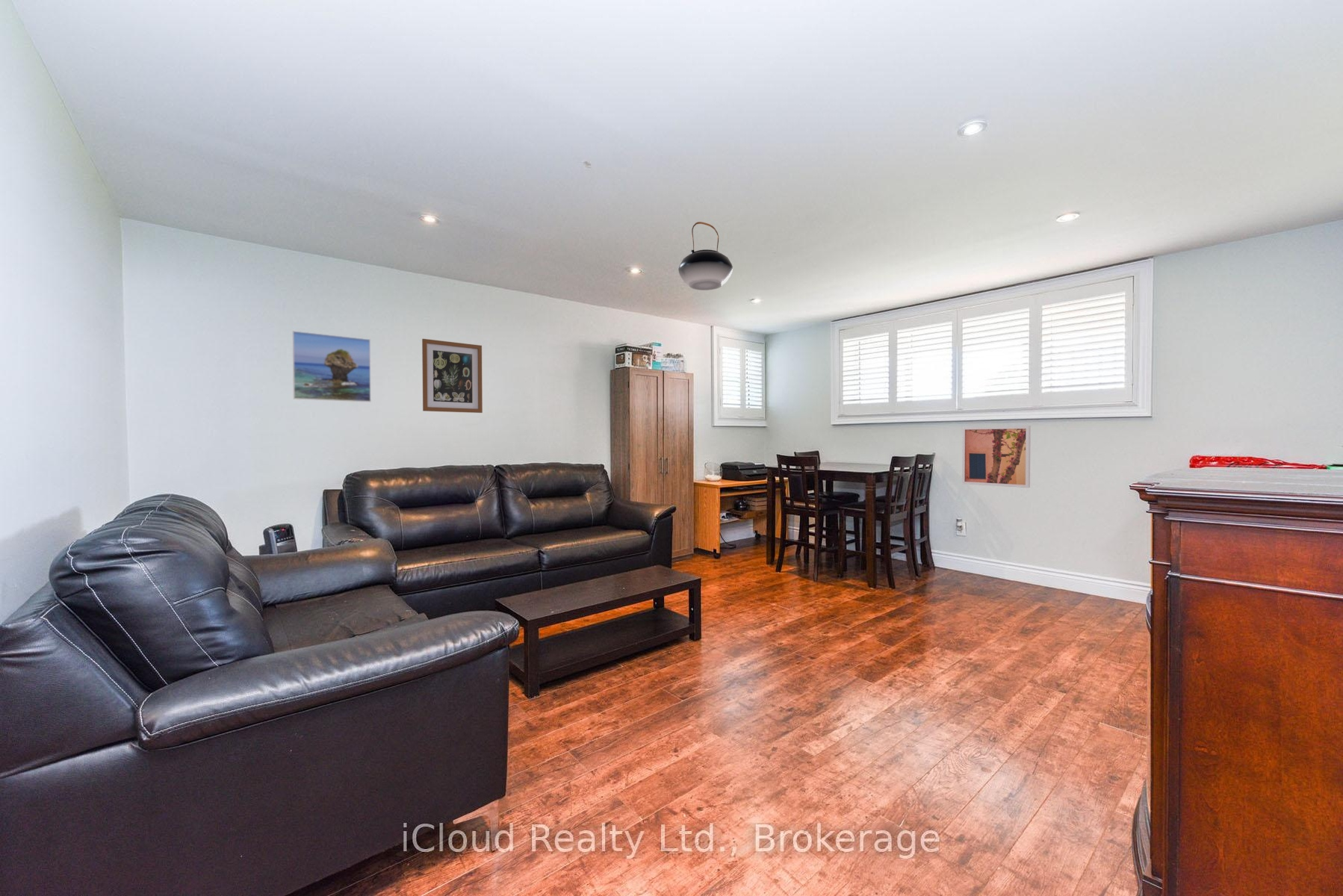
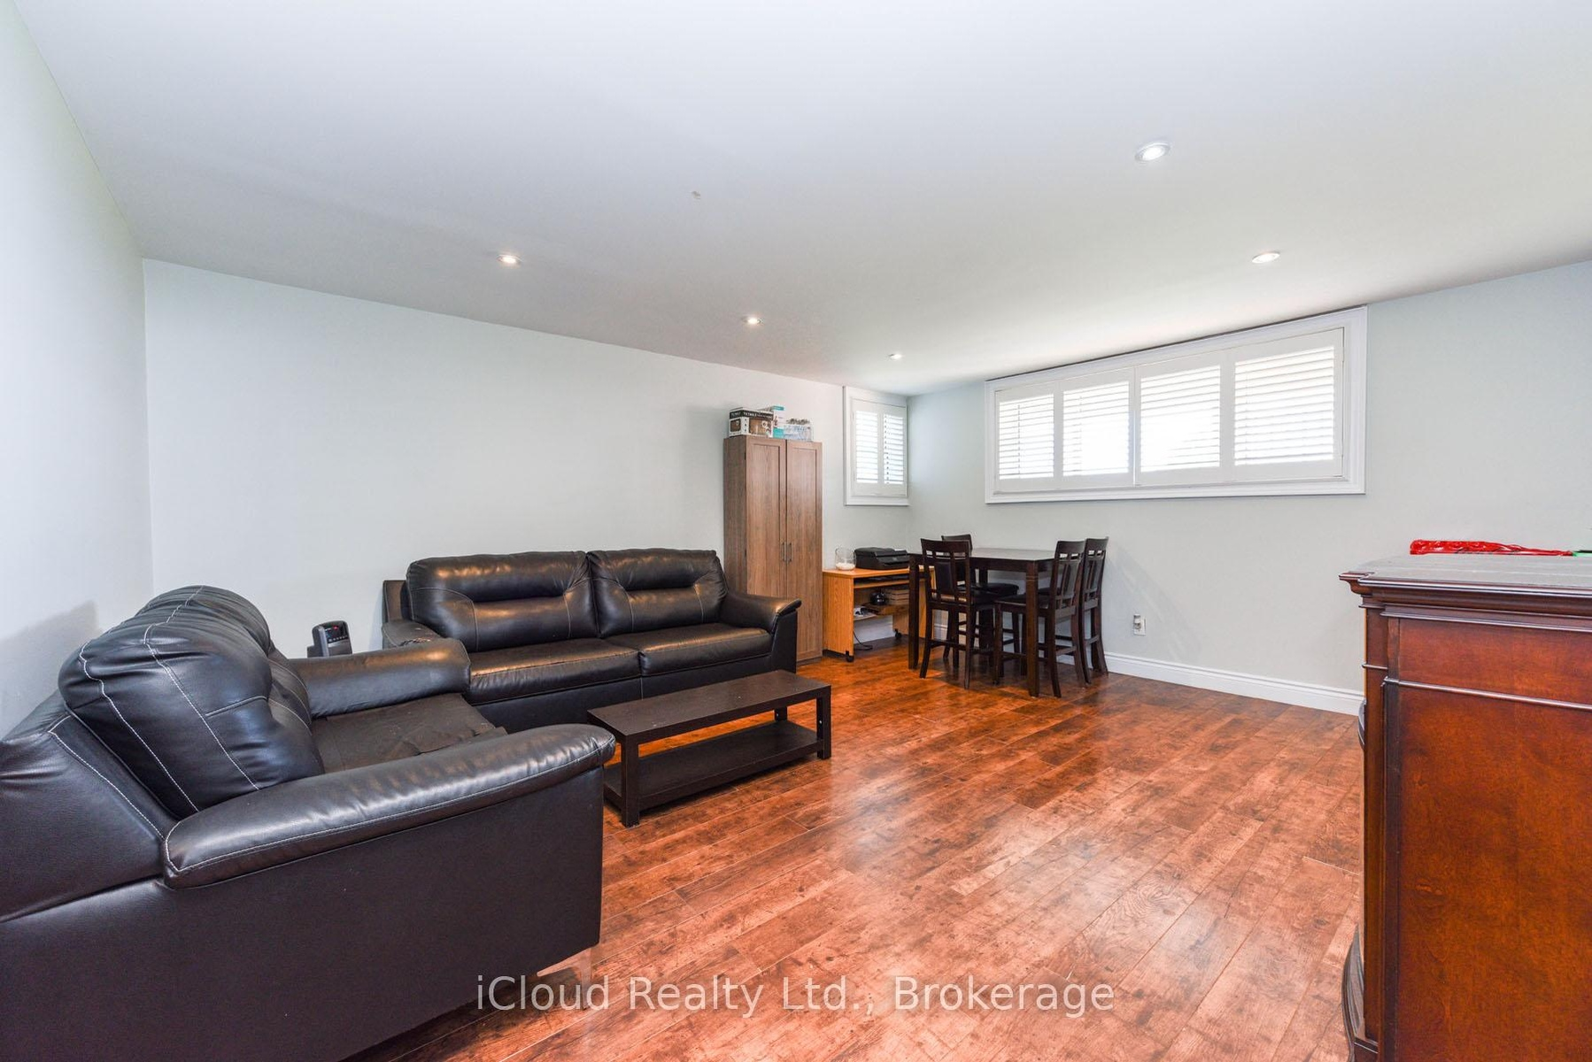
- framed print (333, 367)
- wall art (453, 377)
- wall art (994, 455)
- pendant light (705, 254)
